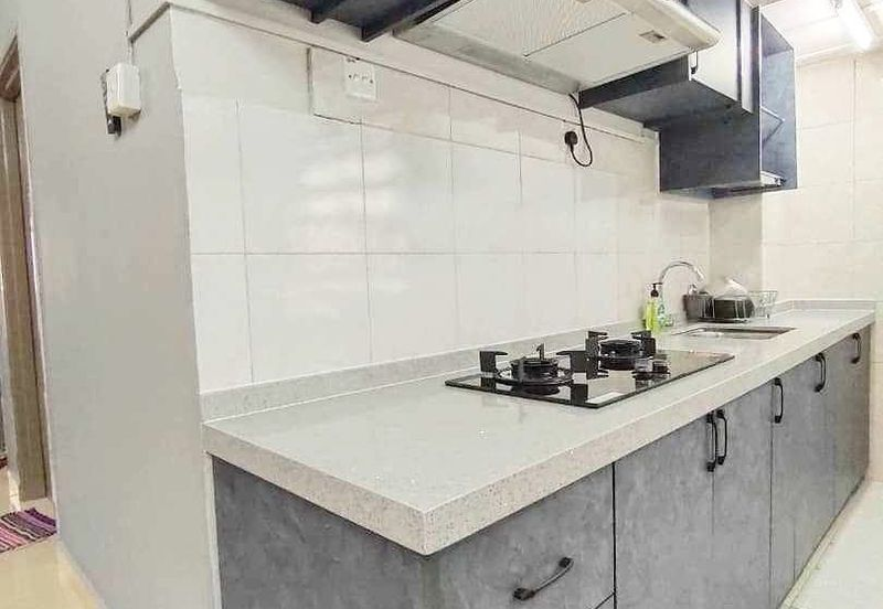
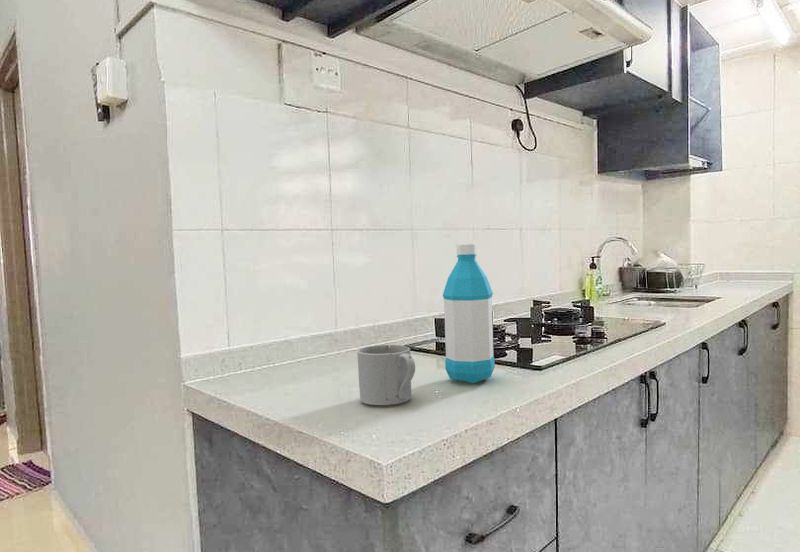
+ mug (390, 375)
+ water bottle (468, 312)
